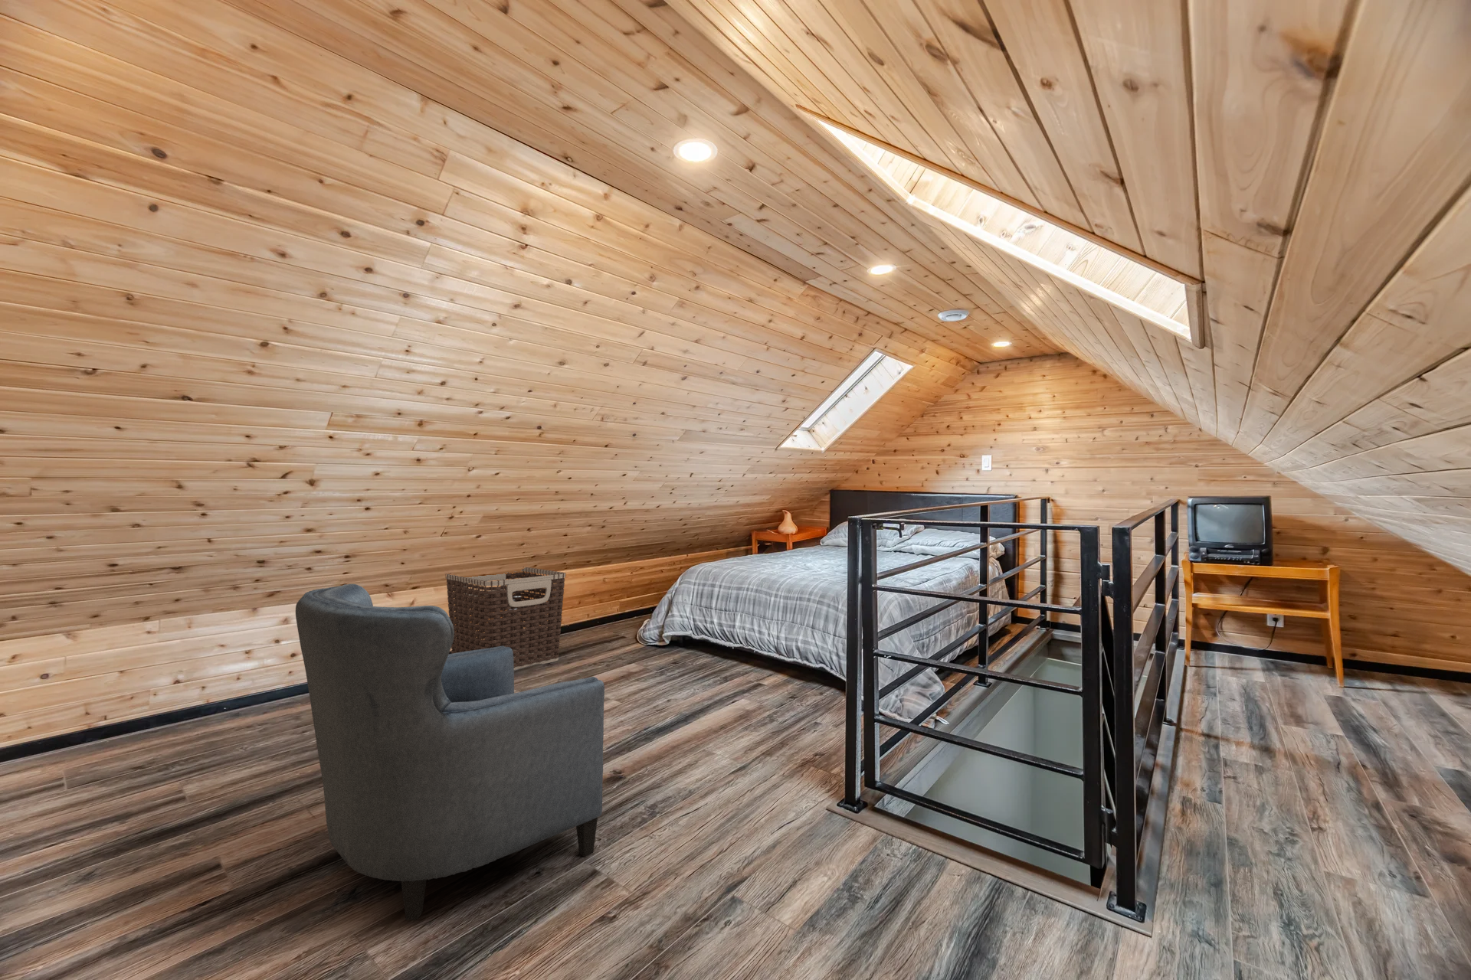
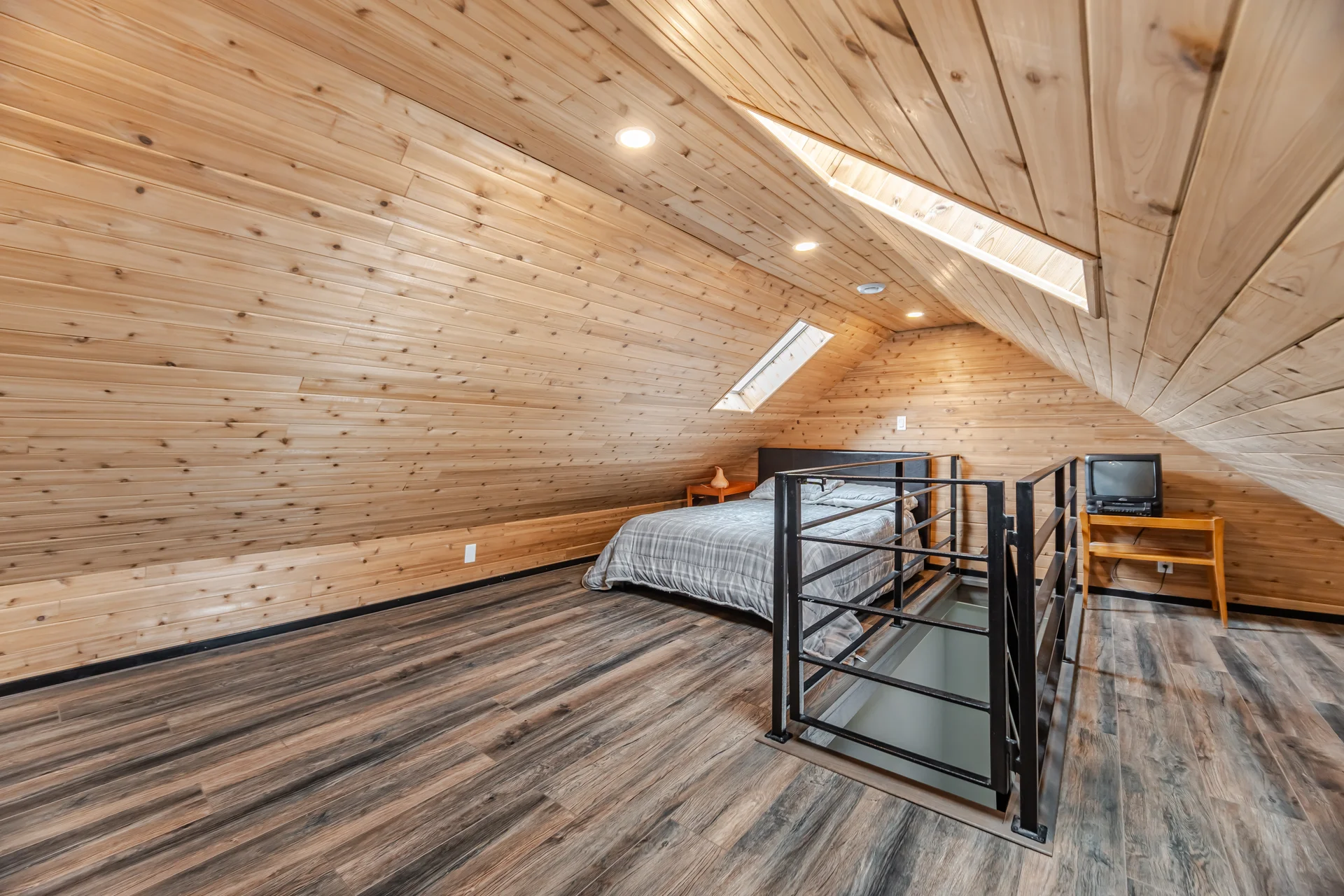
- armchair (443, 721)
- clothes hamper (506, 617)
